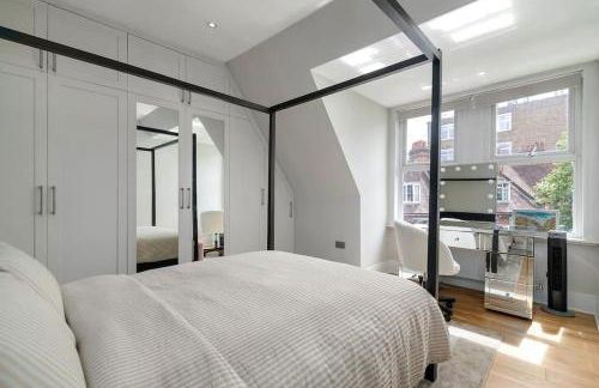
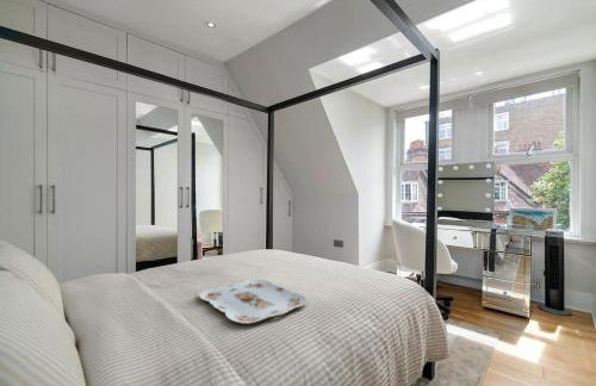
+ serving tray (252, 298)
